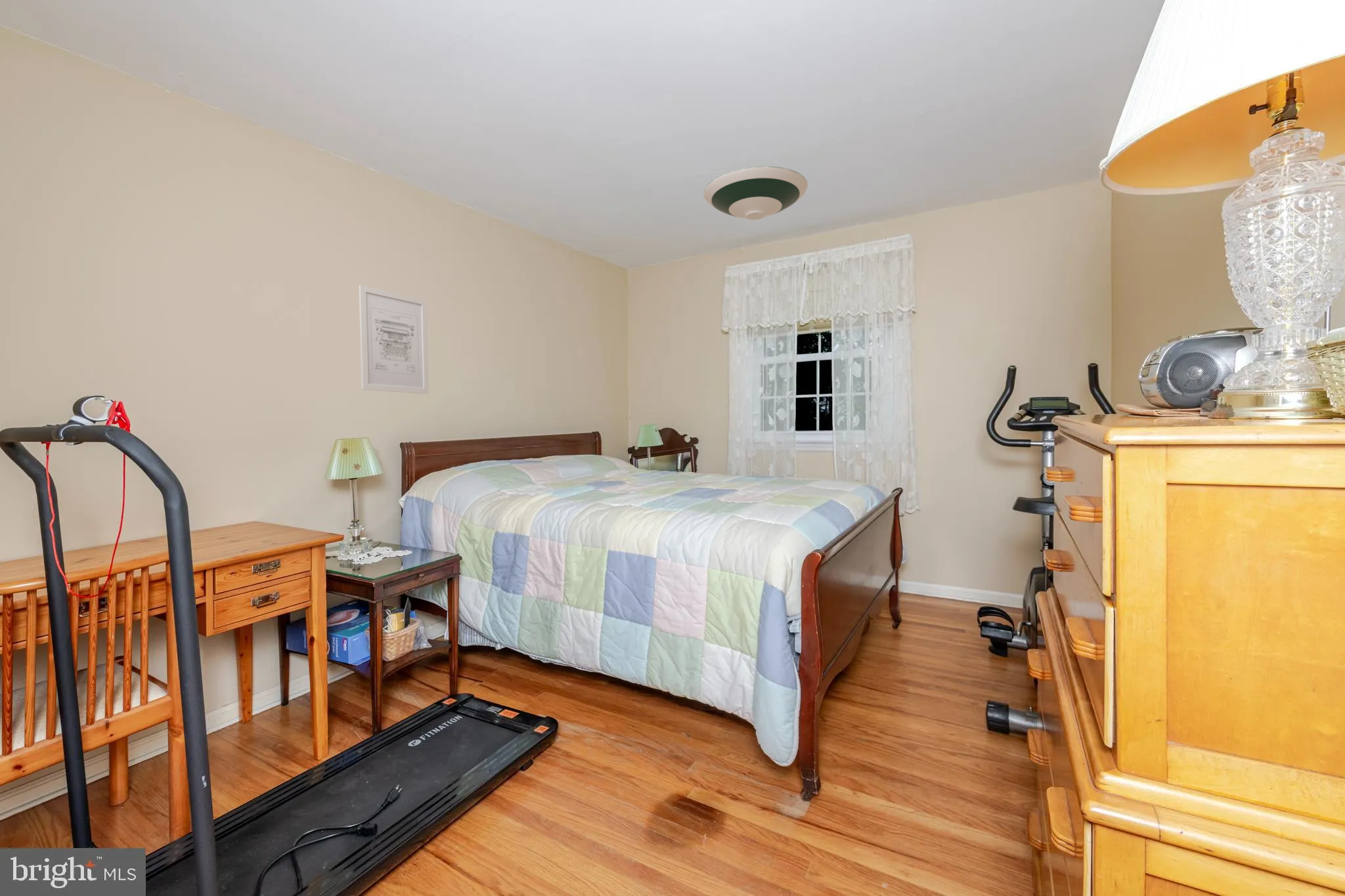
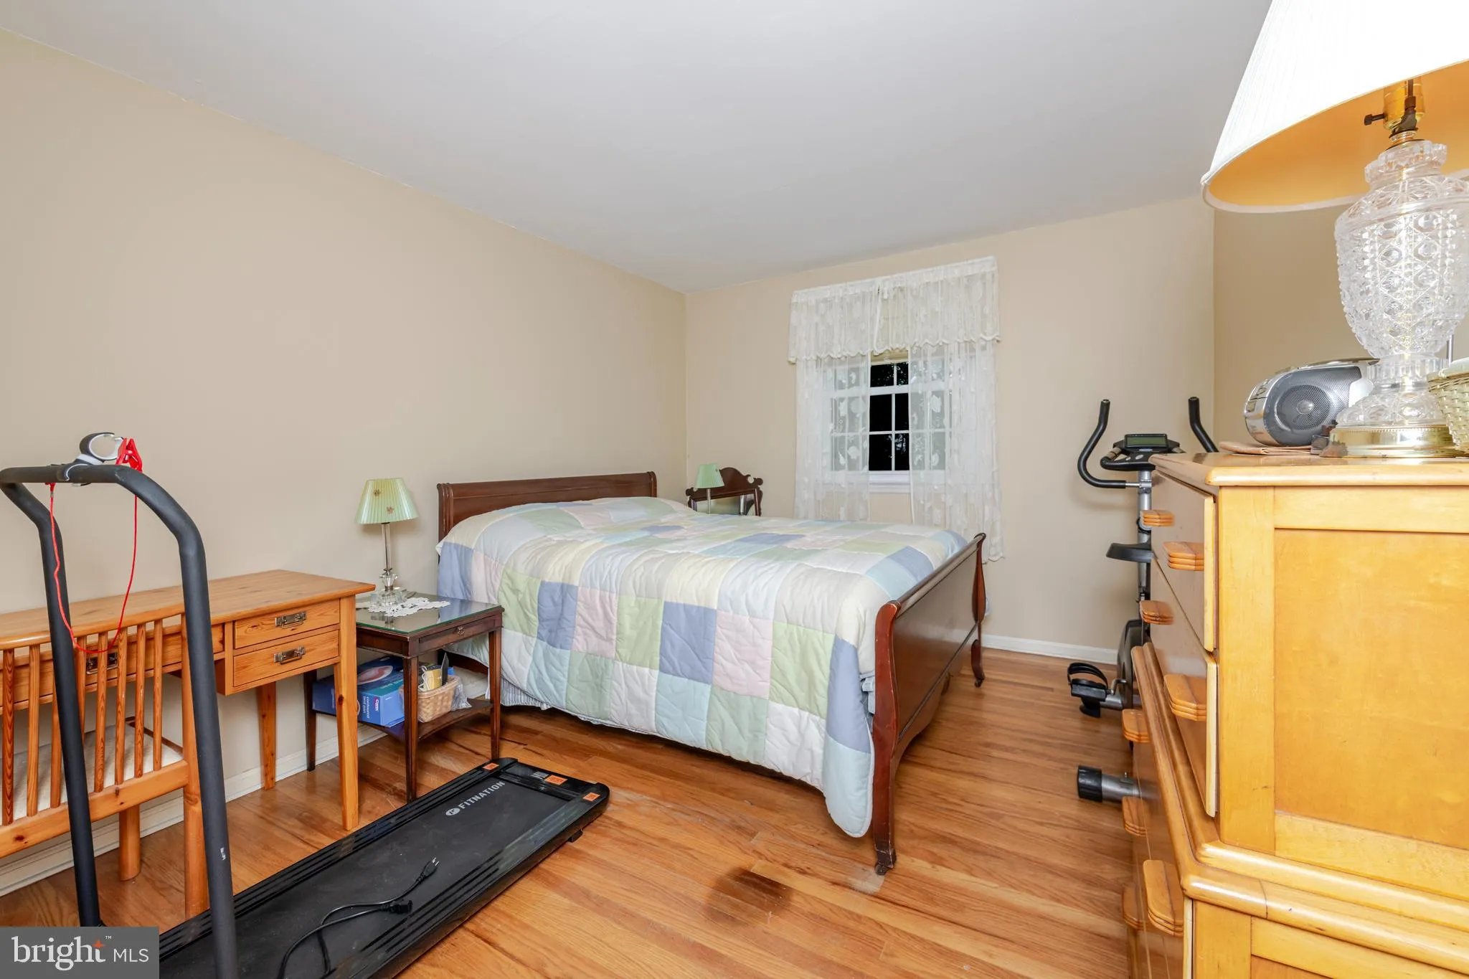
- wall art (395, 342)
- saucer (755, 203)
